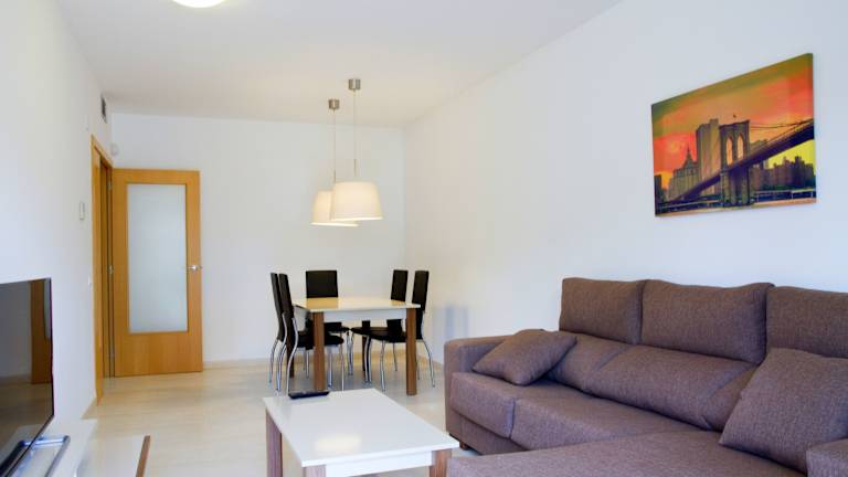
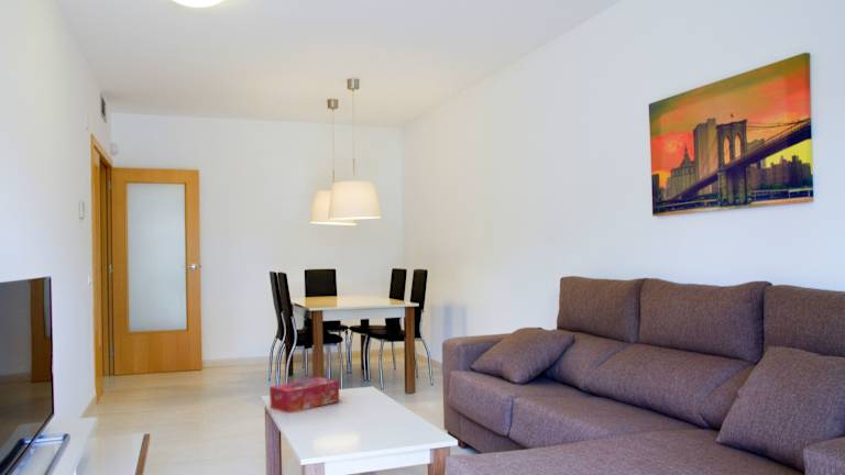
+ tissue box (305, 394)
